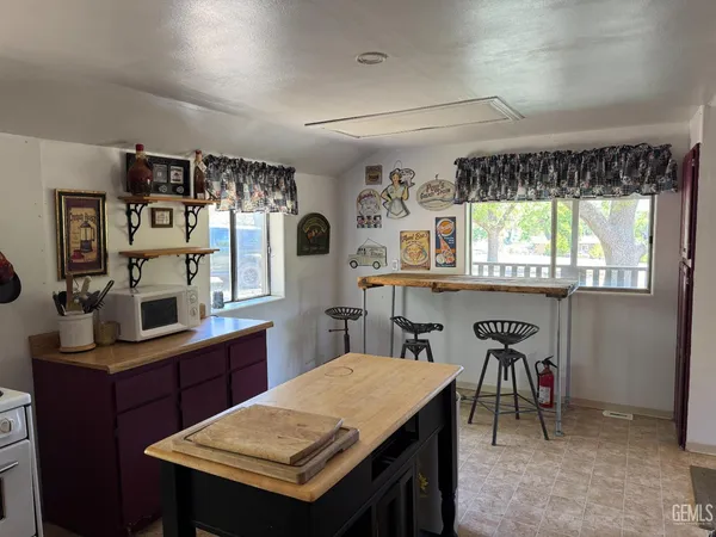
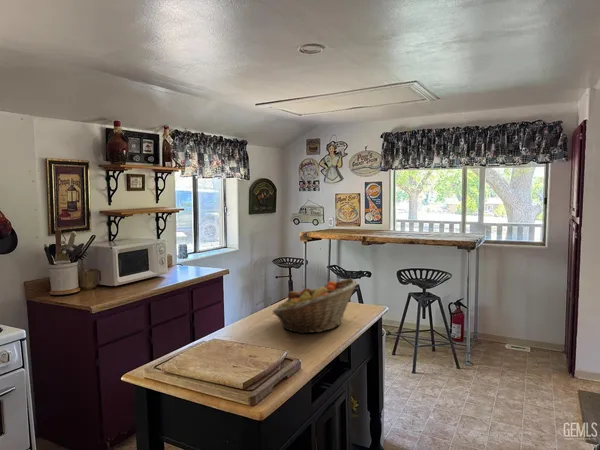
+ fruit basket (316, 302)
